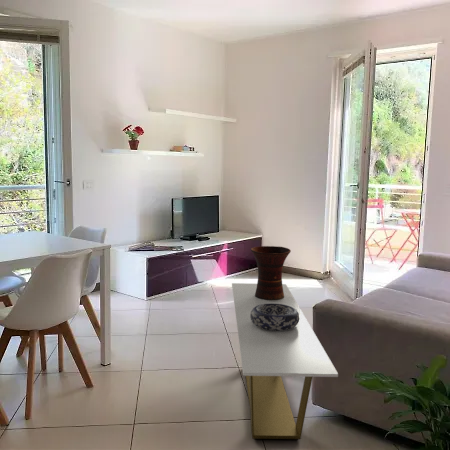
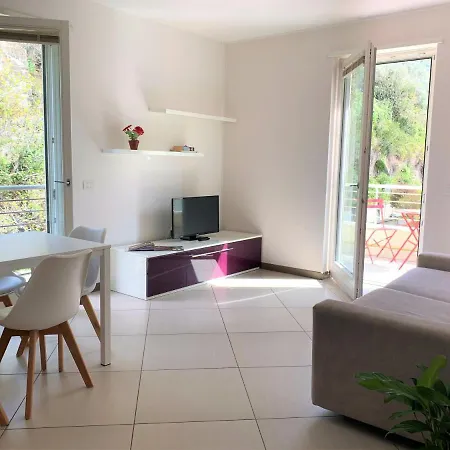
- decorative bowl (274, 316)
- coffee table (268, 358)
- vase (269, 272)
